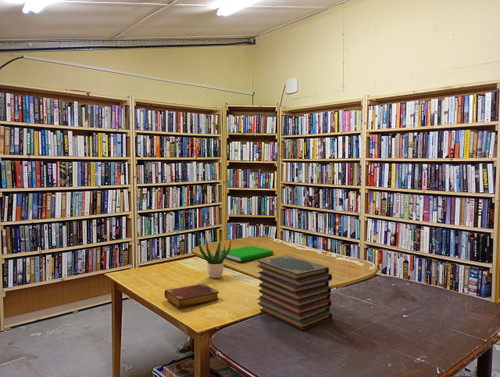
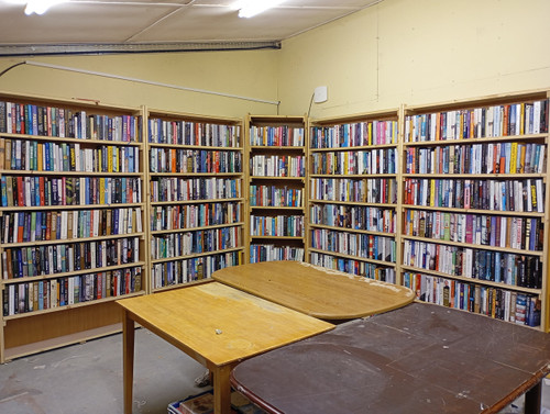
- book (191, 294)
- potted plant (215, 254)
- book stack (292, 289)
- book (246, 253)
